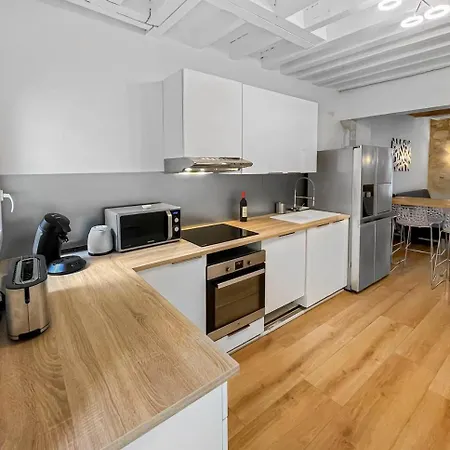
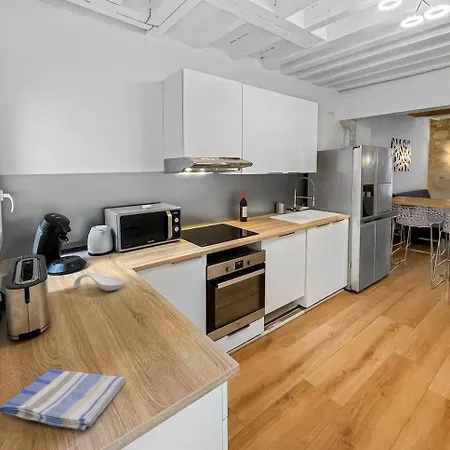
+ spoon rest (99, 281)
+ dish towel (67, 393)
